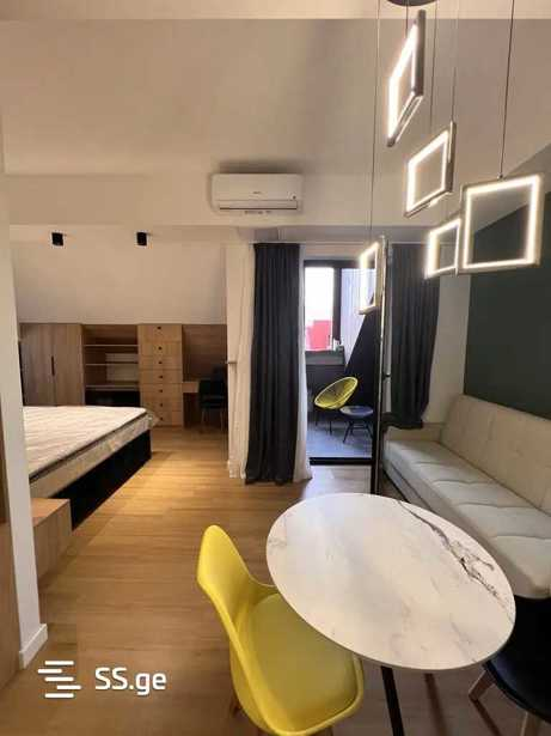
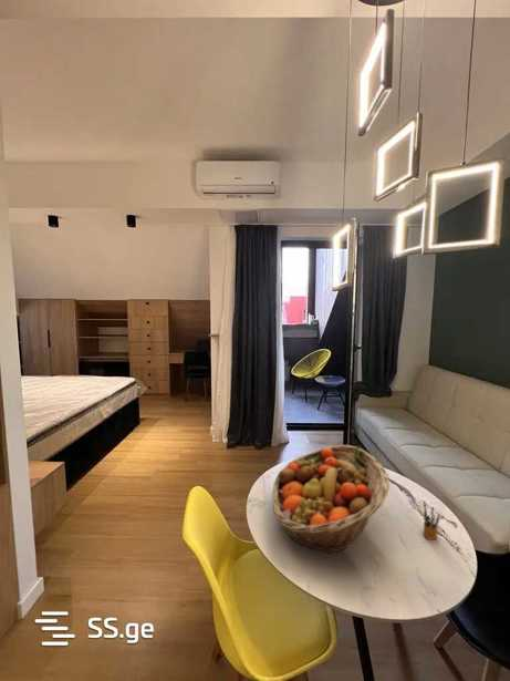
+ pencil box (429, 522)
+ fruit basket (326, 491)
